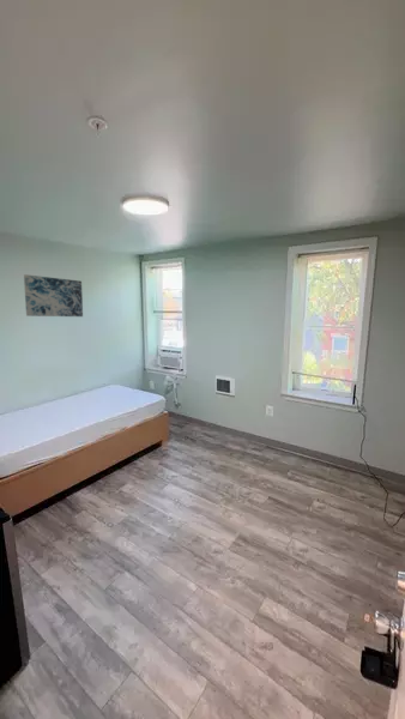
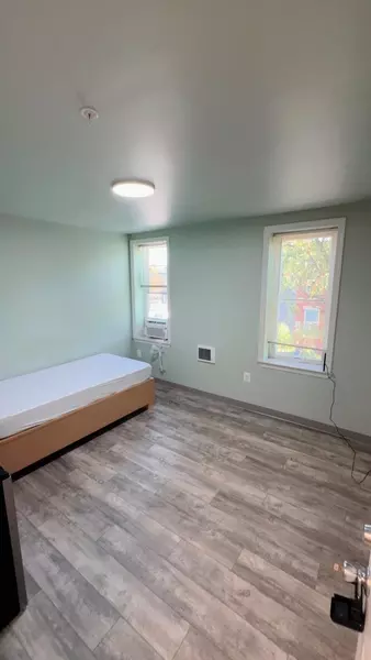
- wall art (55, 297)
